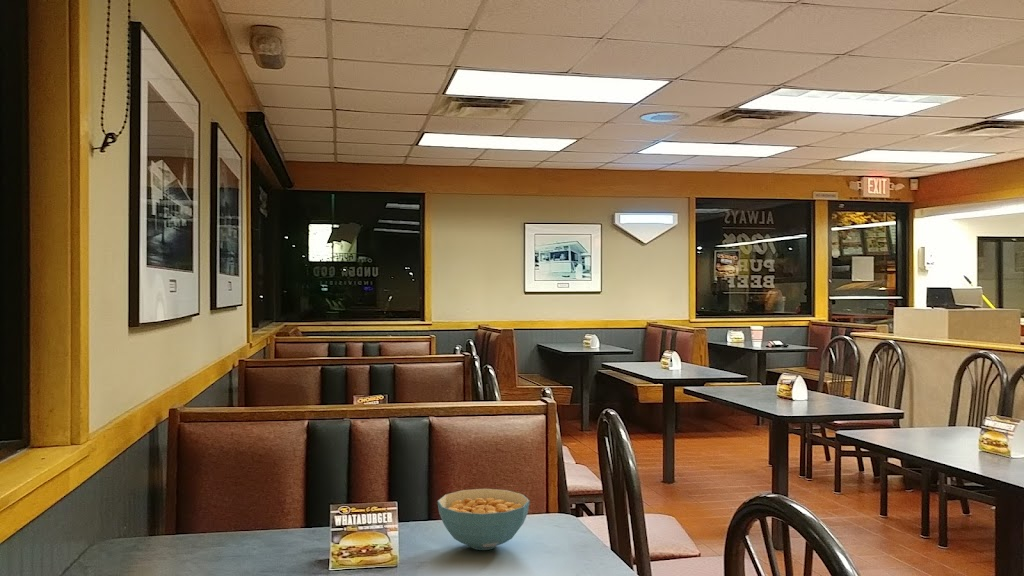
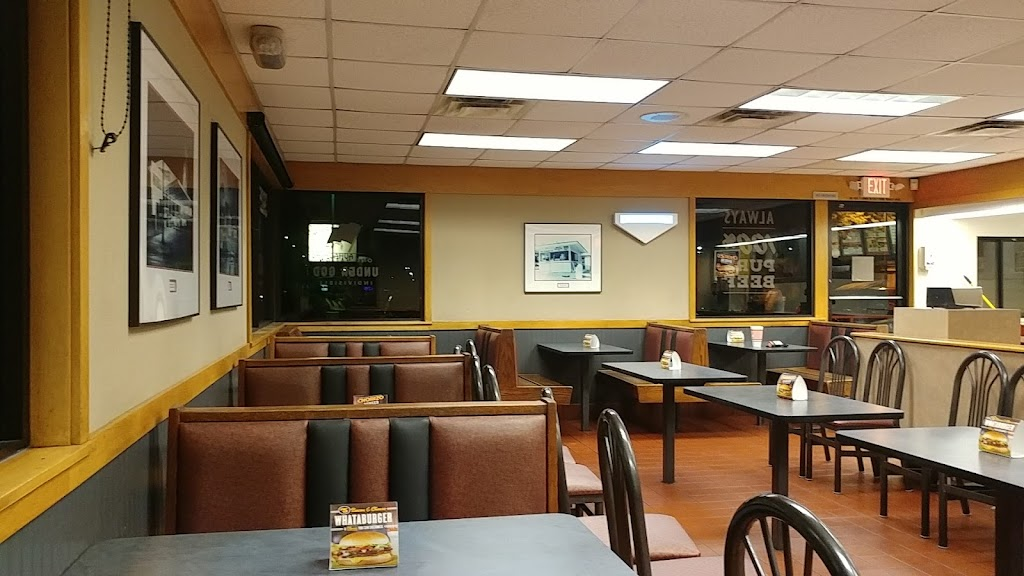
- cereal bowl (483, 522)
